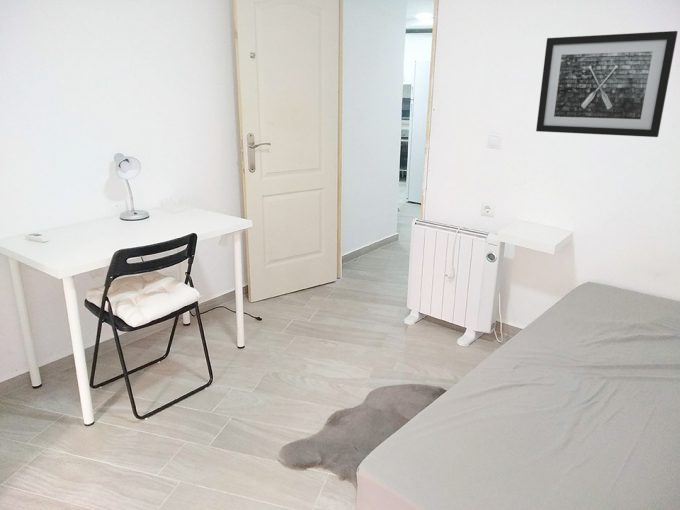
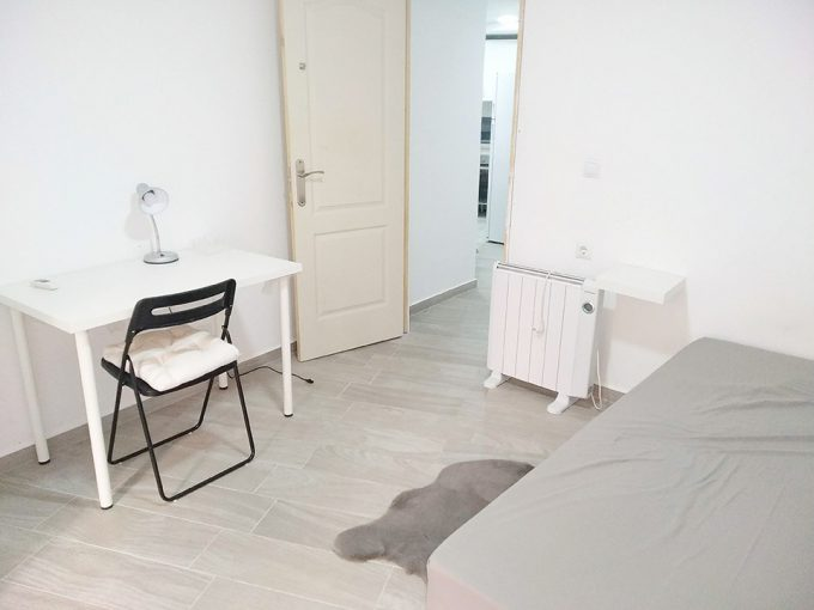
- wall art (600, 85)
